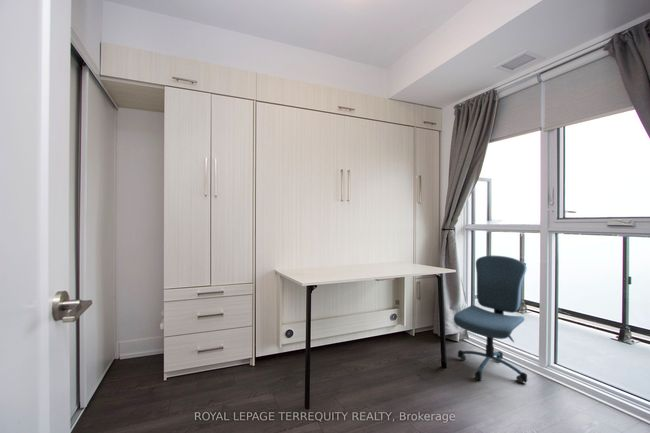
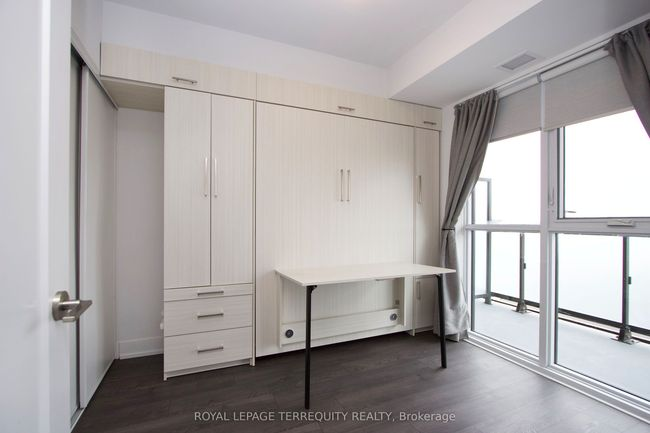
- office chair (490, 314)
